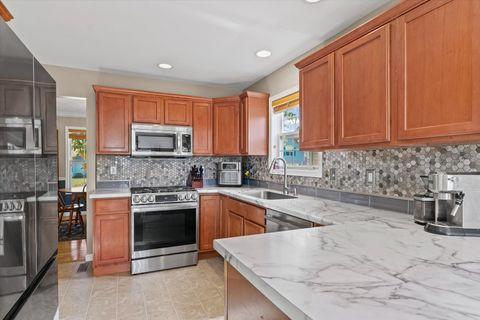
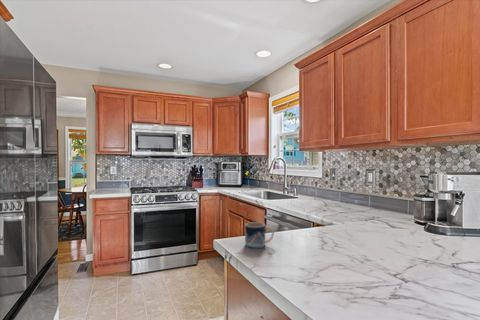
+ mug (259, 234)
